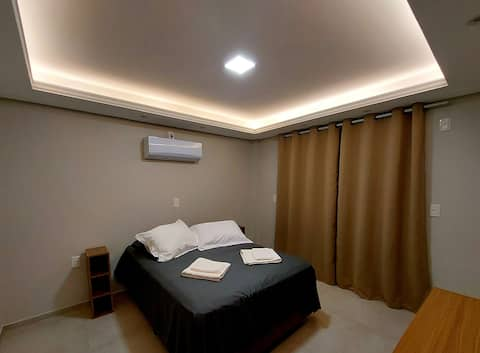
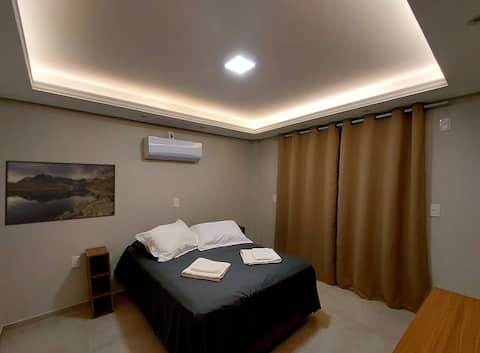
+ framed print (66, 191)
